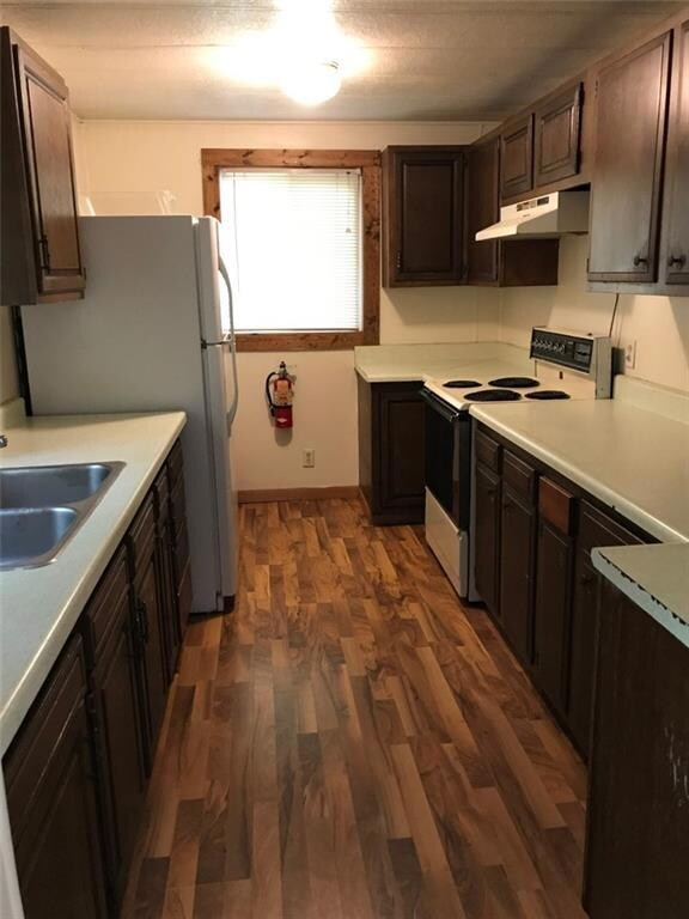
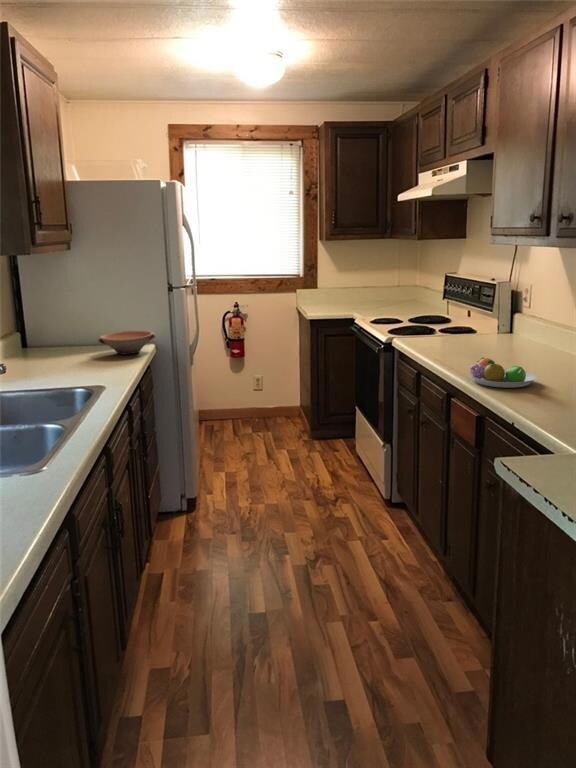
+ bowl (127, 343)
+ fruit bowl (503, 370)
